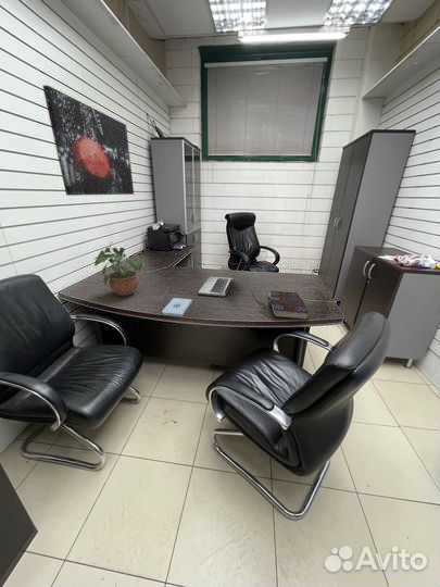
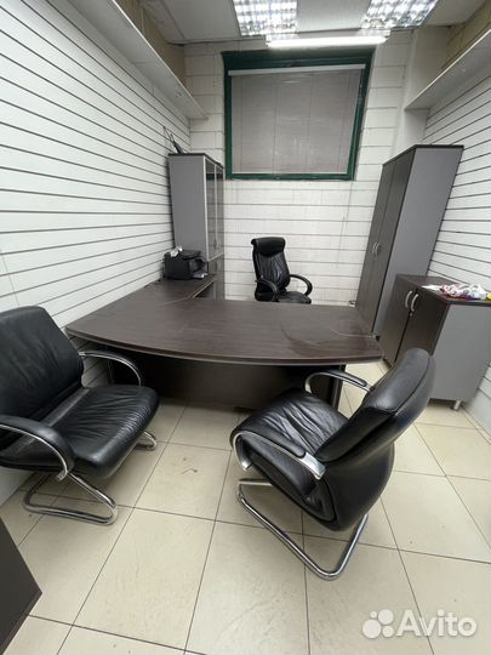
- wall art (100, 154)
- potted plant (118, 267)
- book (286, 303)
- laptop (221, 277)
- notepad (177, 307)
